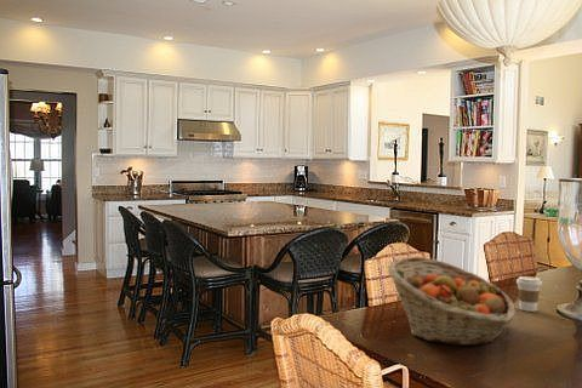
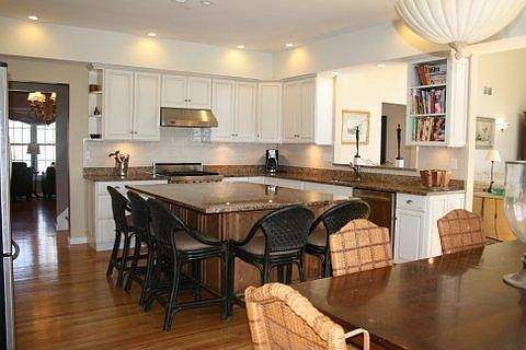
- fruit basket (450, 296)
- coffee cup (527, 293)
